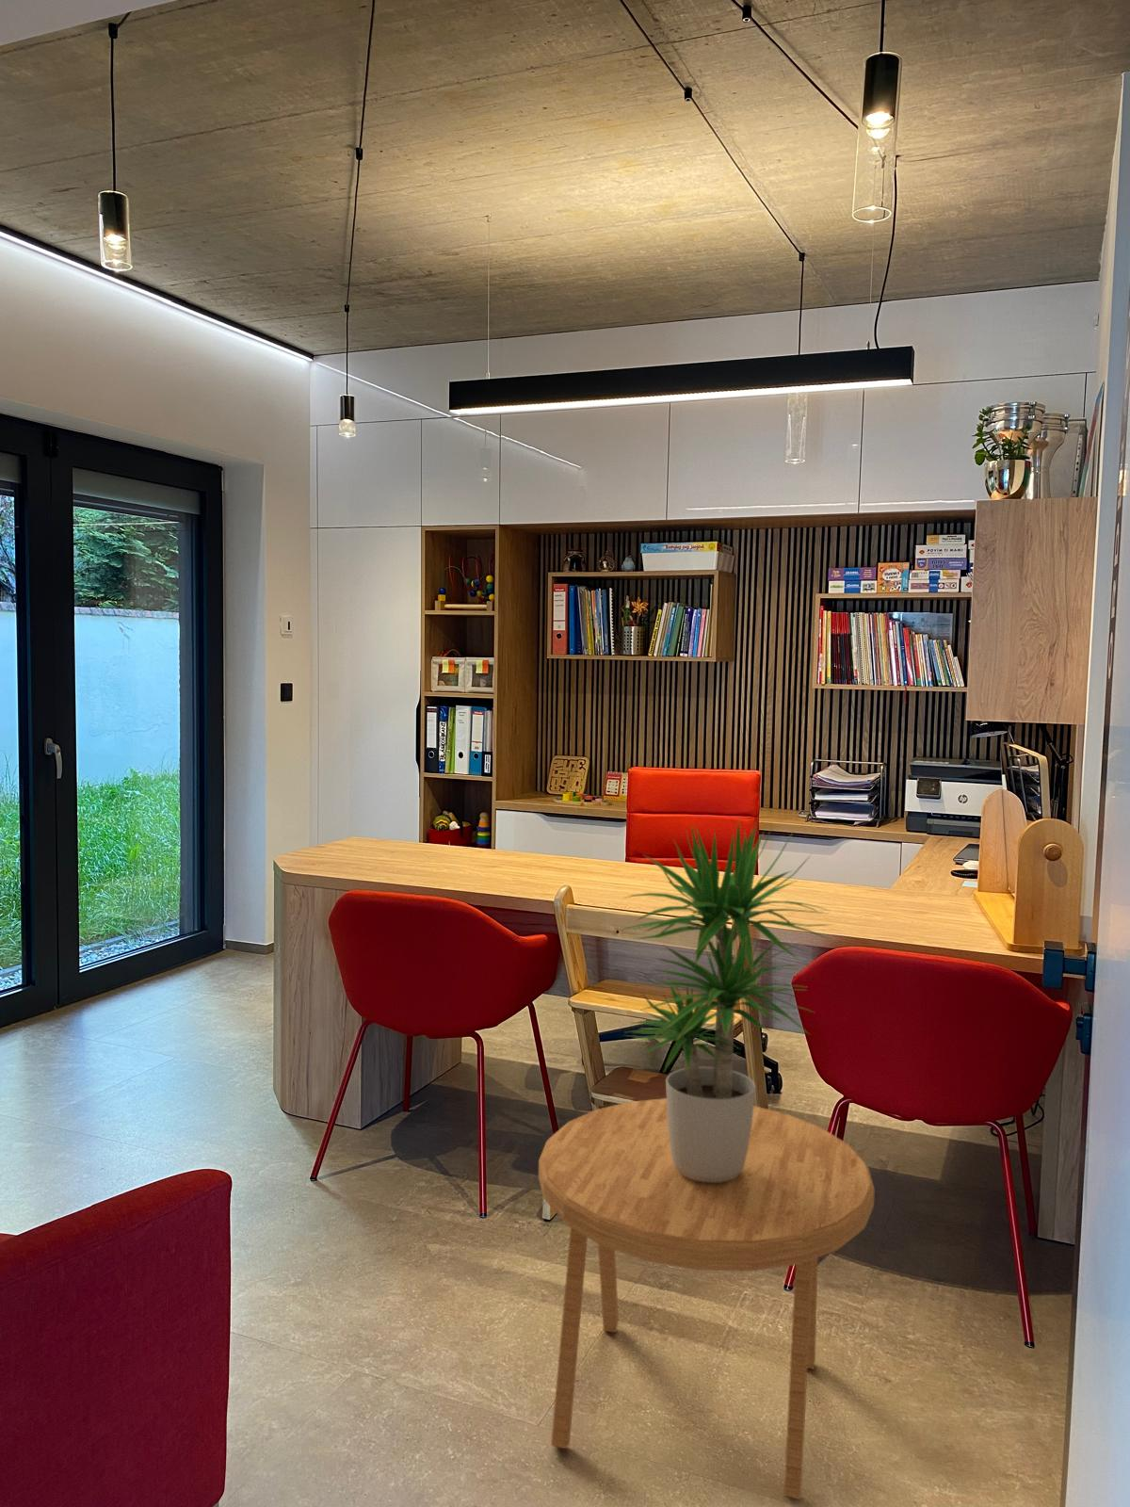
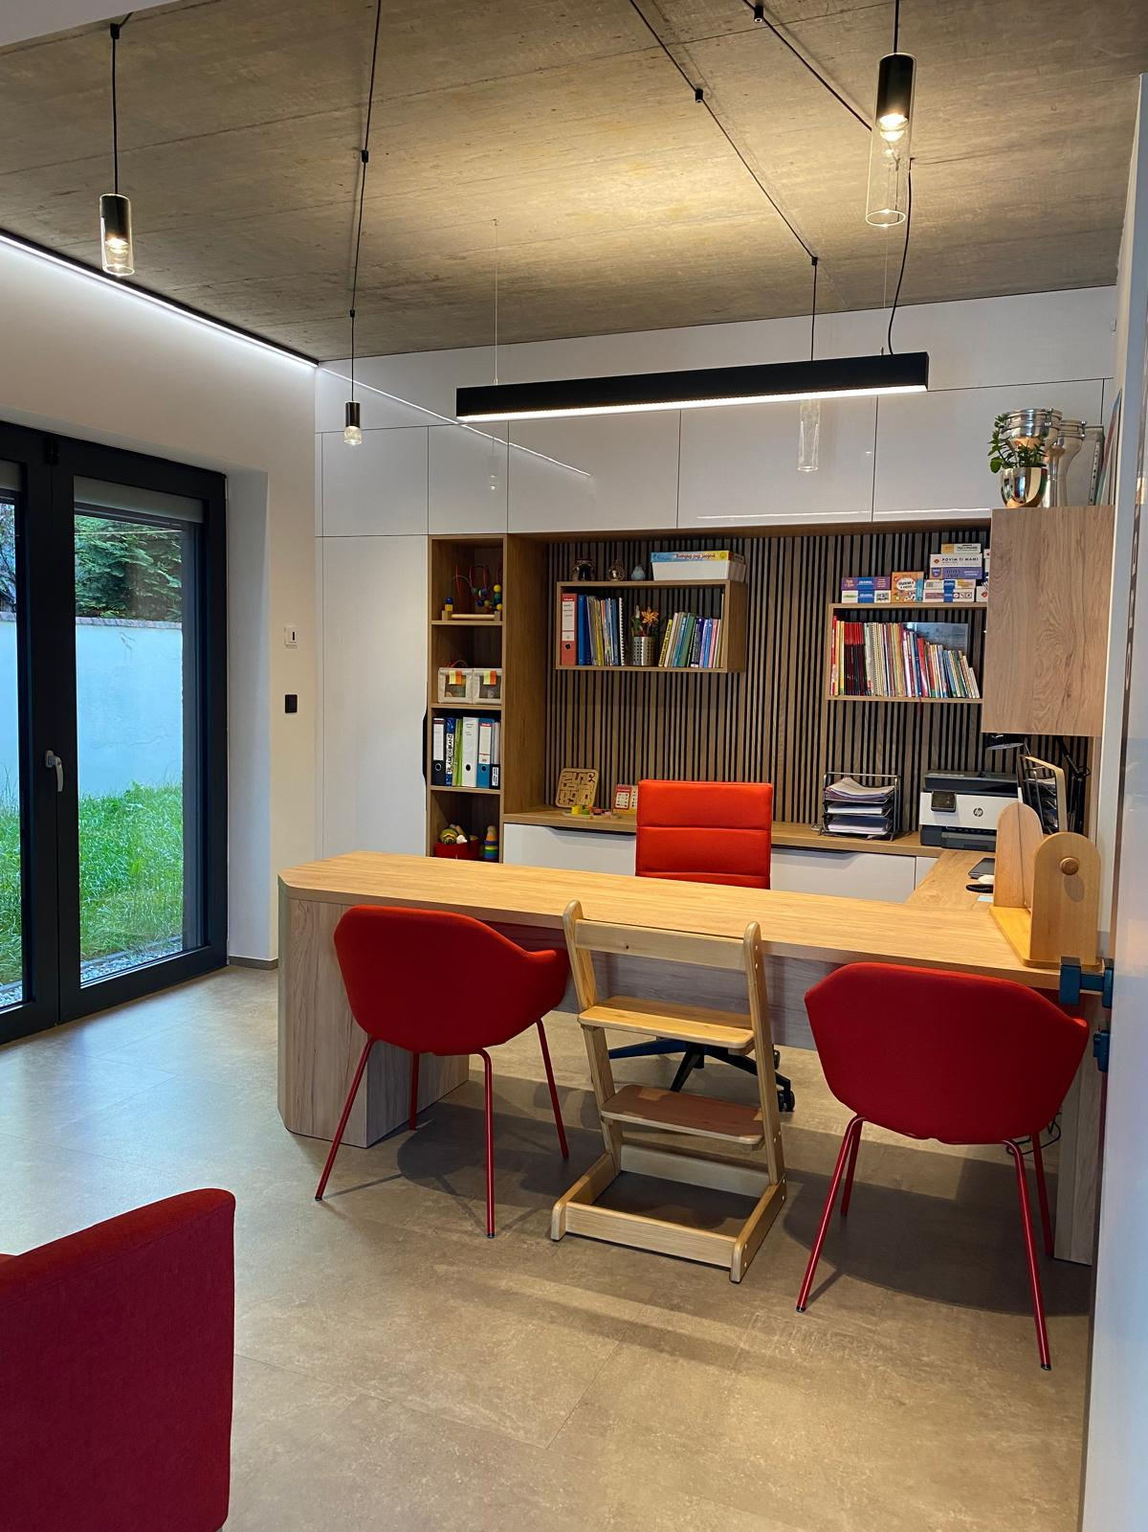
- potted plant (726, 998)
- side table (699, 1268)
